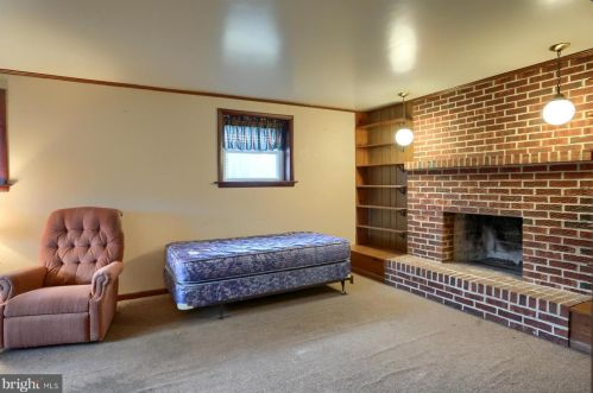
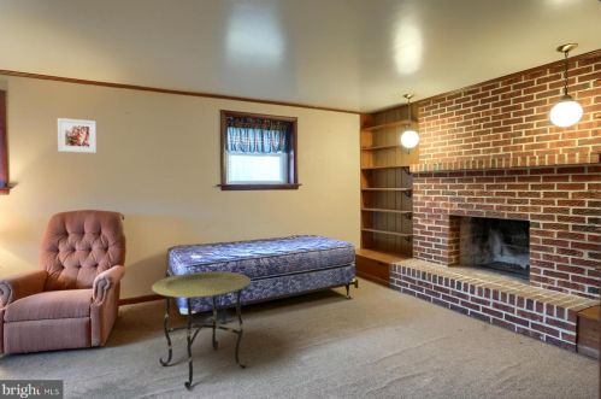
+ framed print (77, 135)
+ side table (204, 324)
